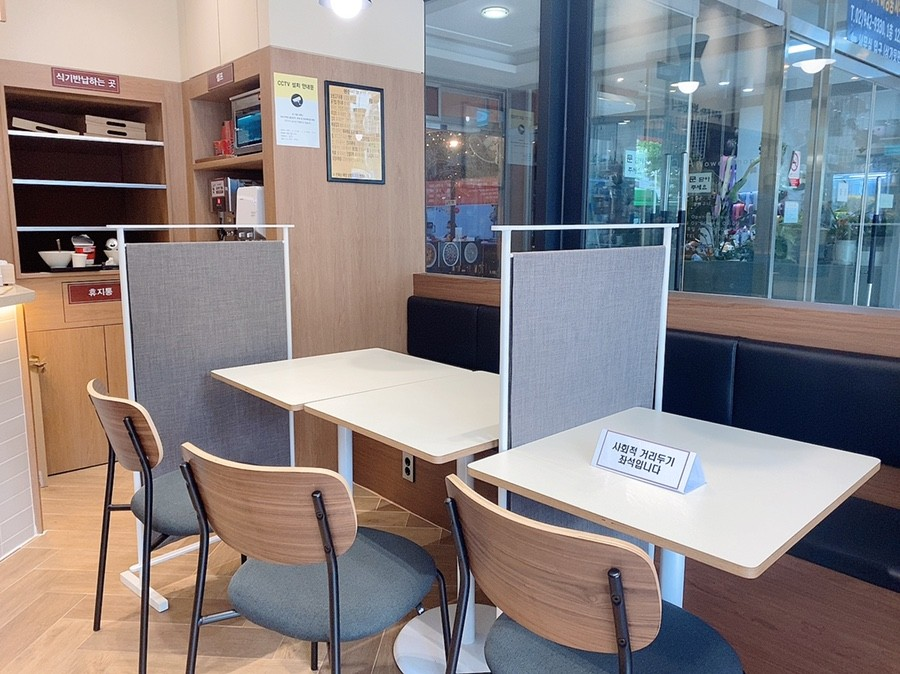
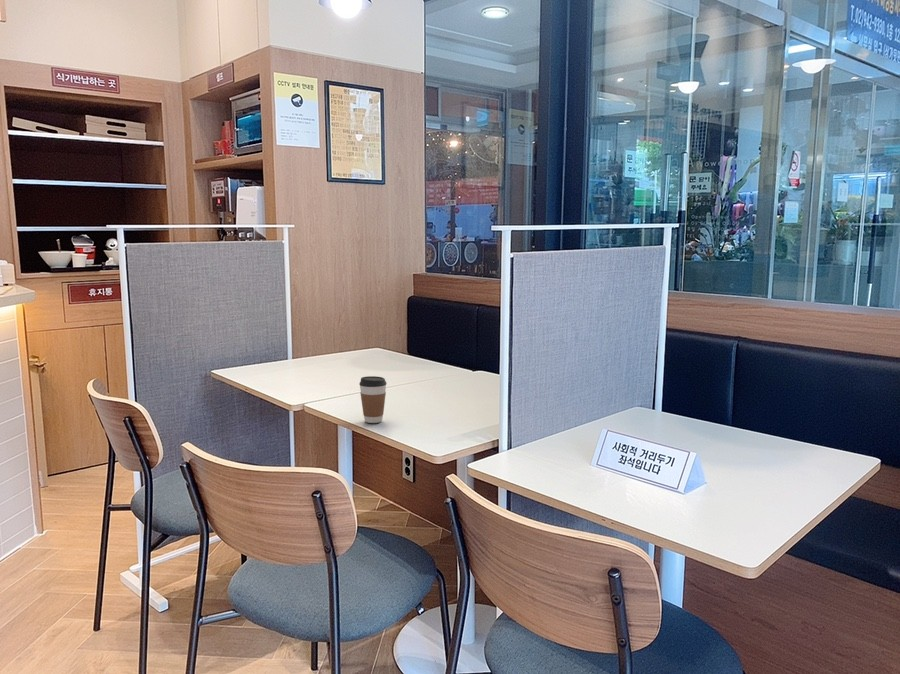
+ coffee cup (373, 399)
